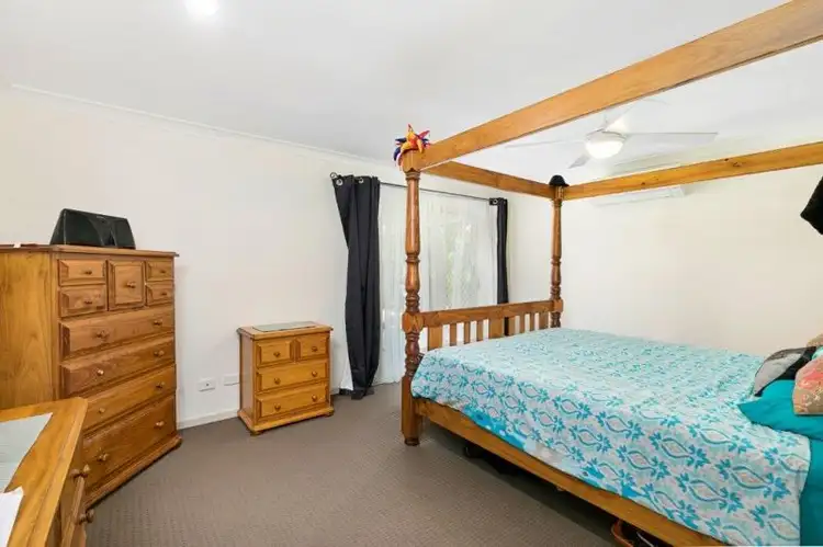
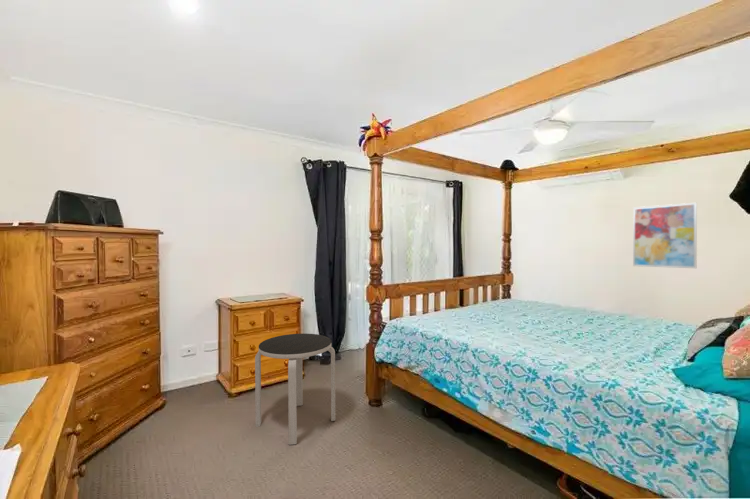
+ side table (296, 382)
+ wall art (663, 236)
